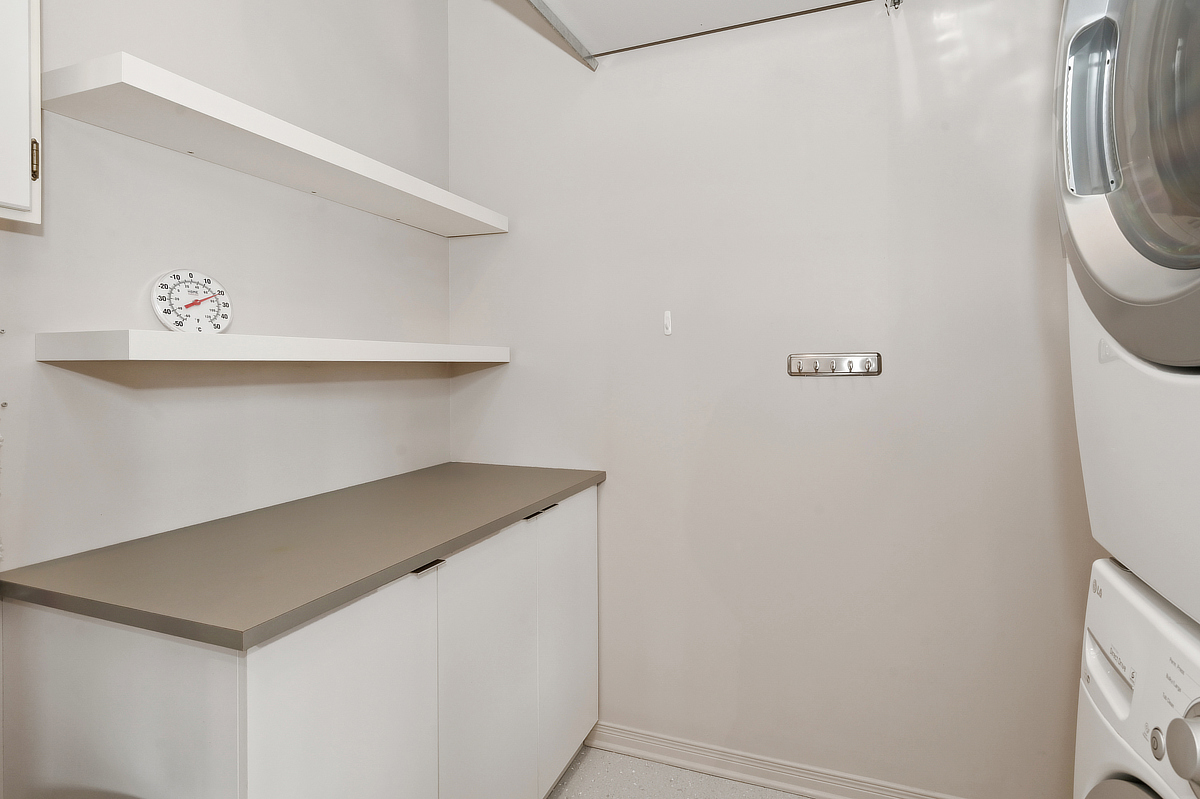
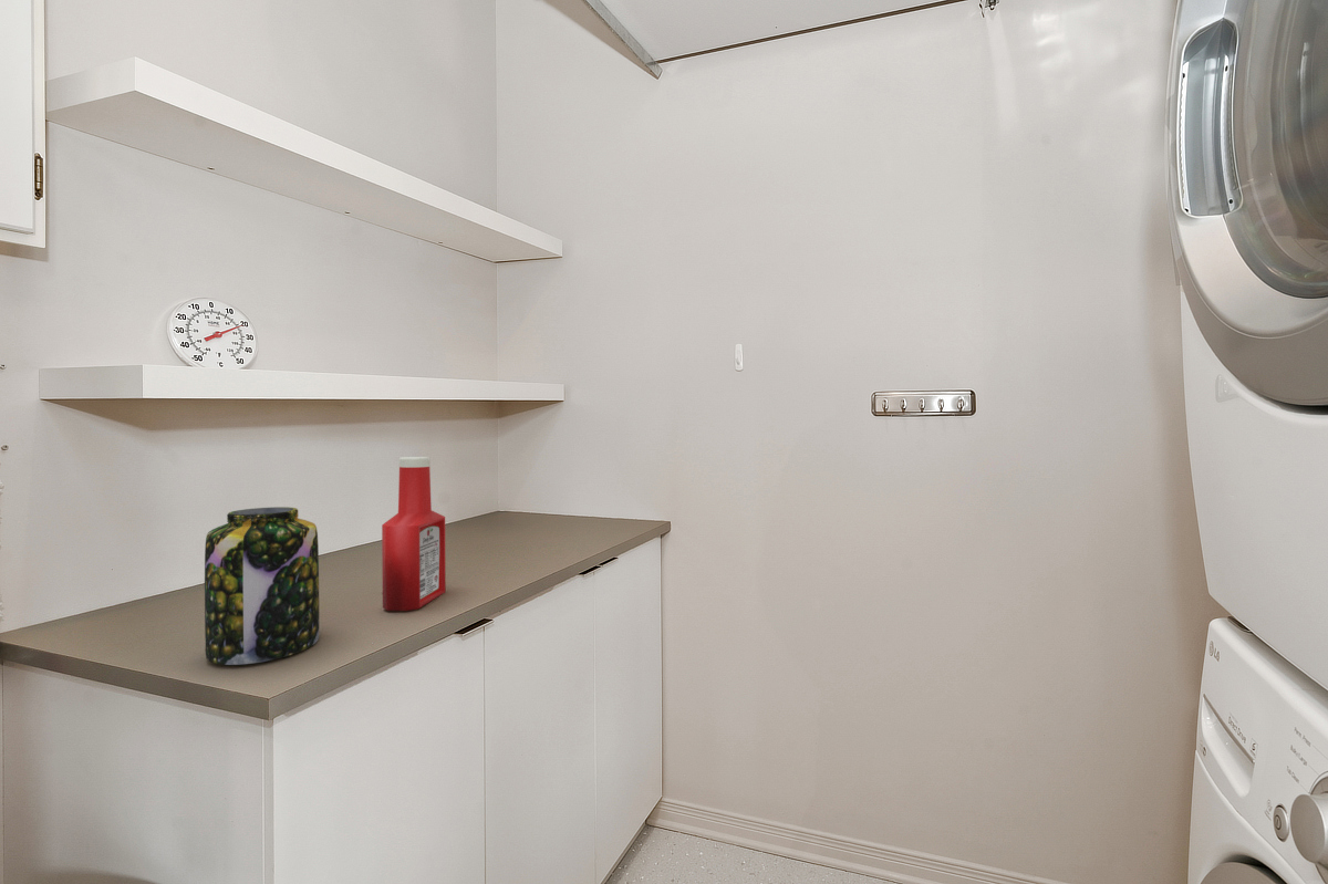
+ jar (263, 579)
+ soap bottle (415, 528)
